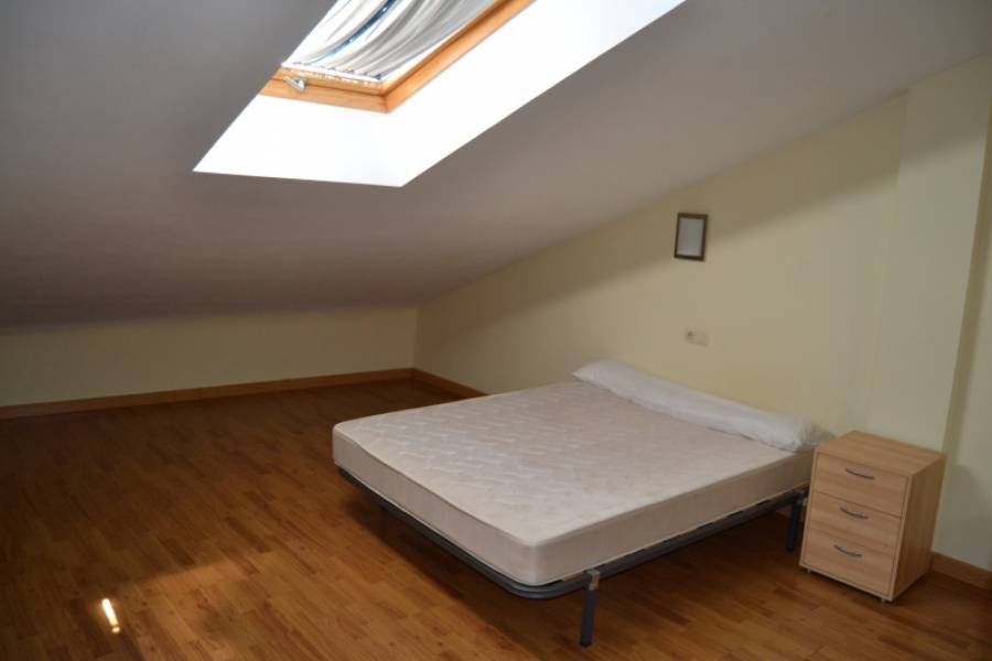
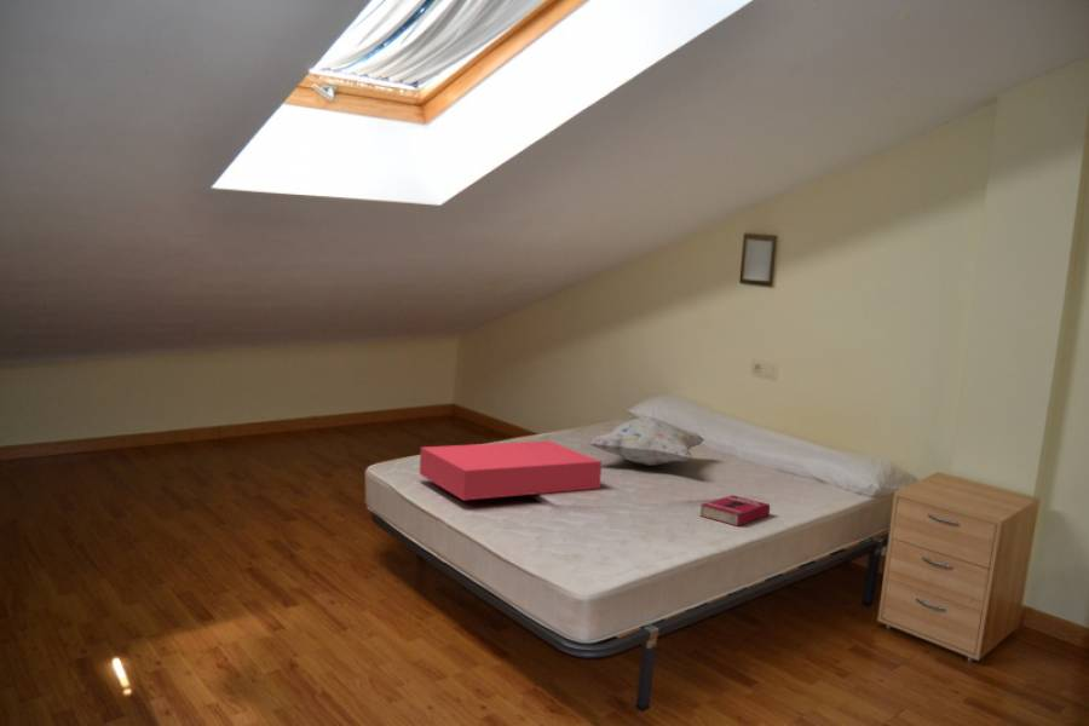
+ decorative pillow (649, 440)
+ cushion (509, 471)
+ book (734, 509)
